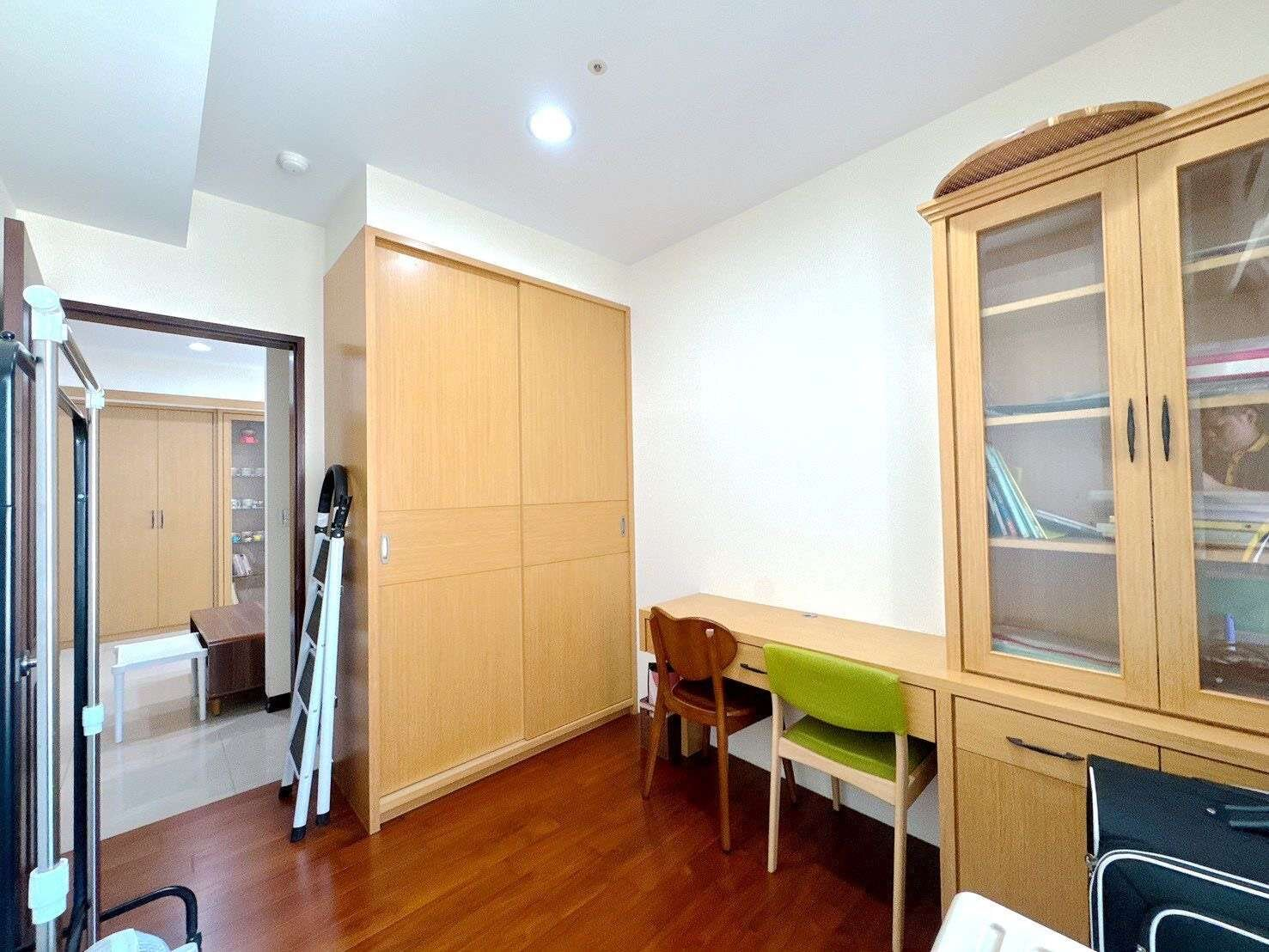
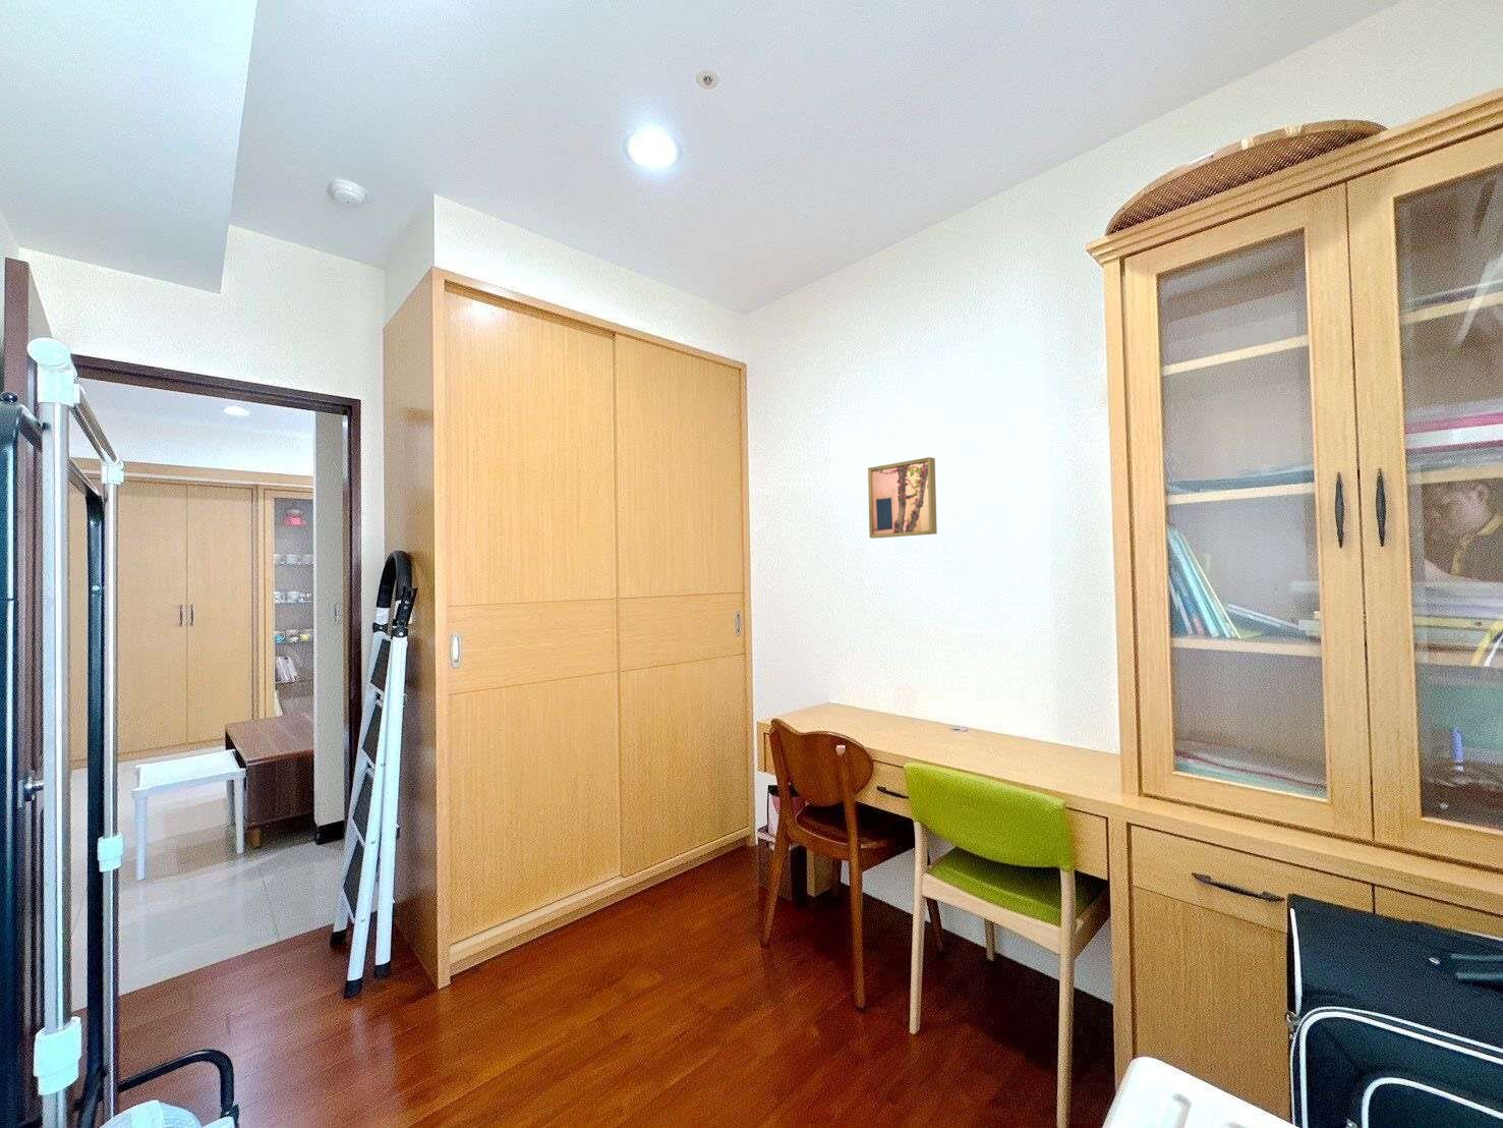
+ wall art (900, 499)
